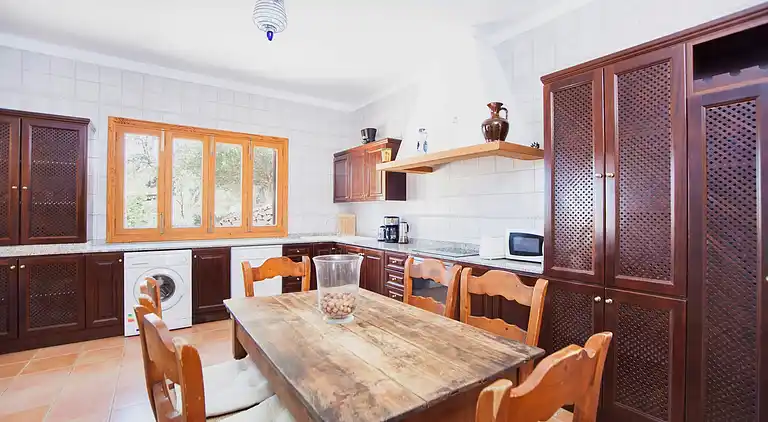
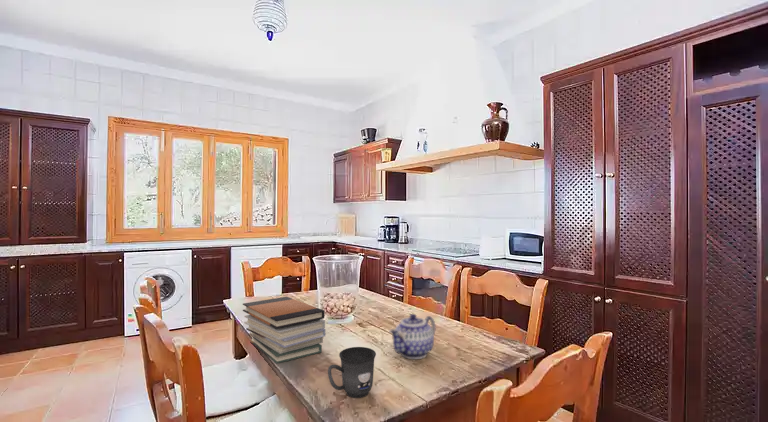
+ mug (351, 374)
+ book stack (283, 326)
+ teapot (413, 334)
